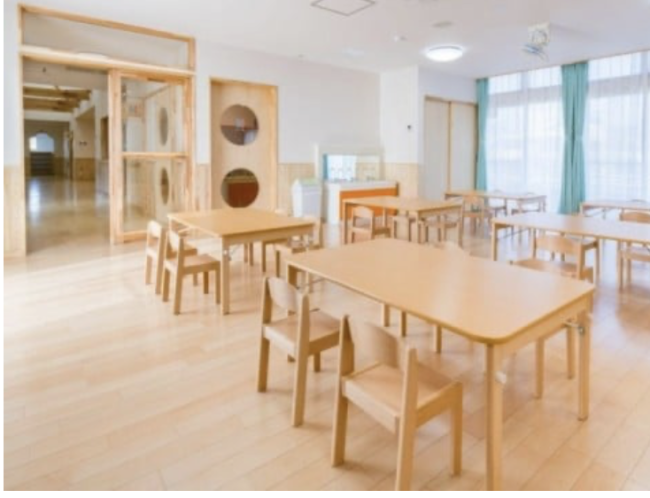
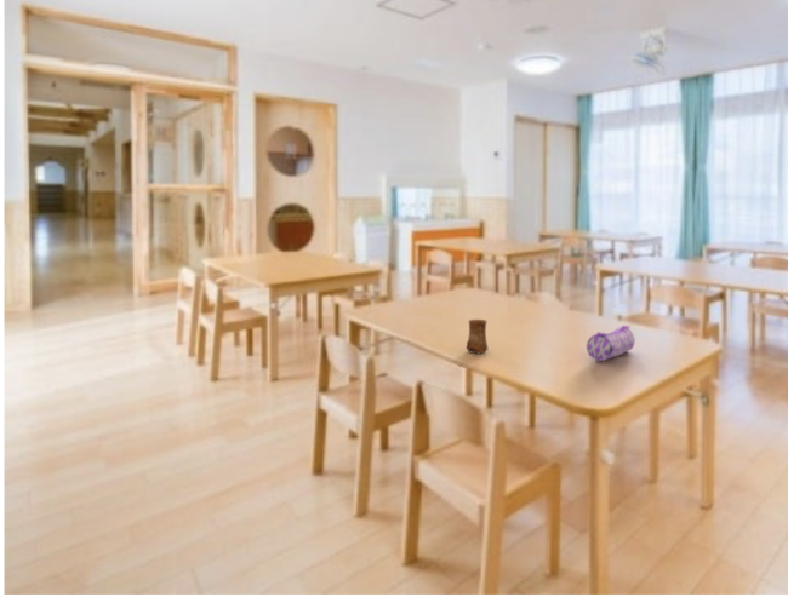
+ cup (476, 335)
+ pencil case (610, 341)
